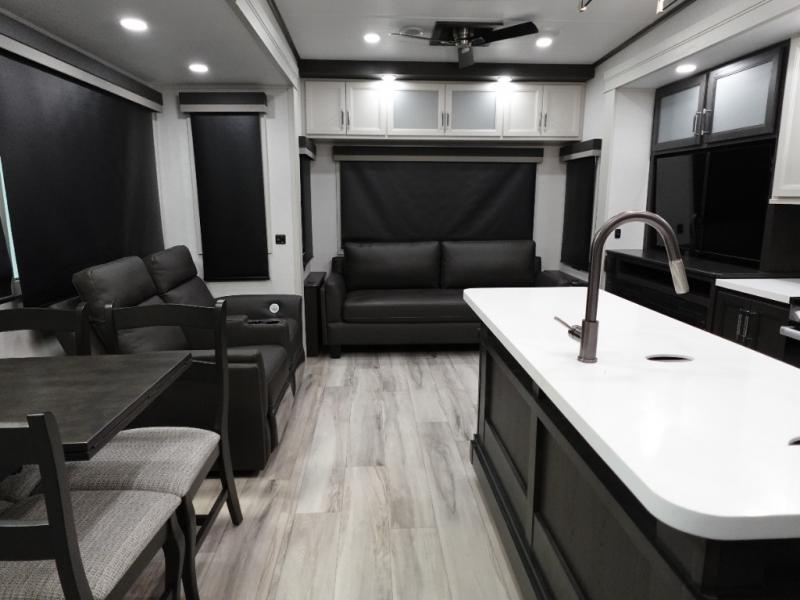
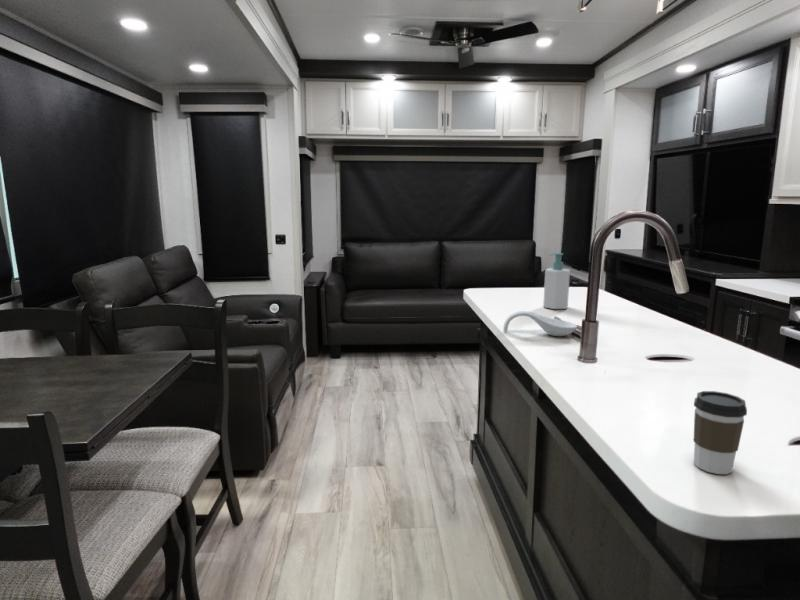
+ coffee cup (716, 432)
+ spoon rest (540, 323)
+ soap bottle (557, 280)
